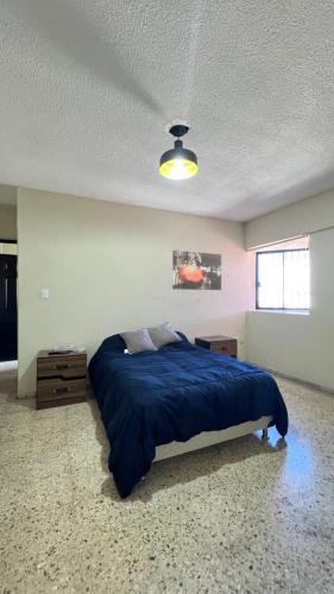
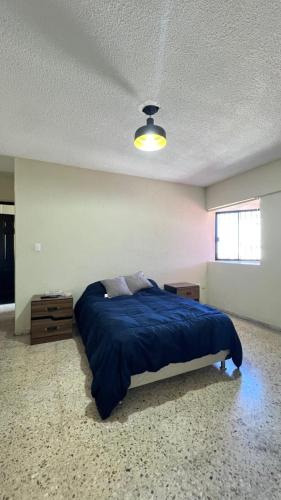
- wall art (197, 271)
